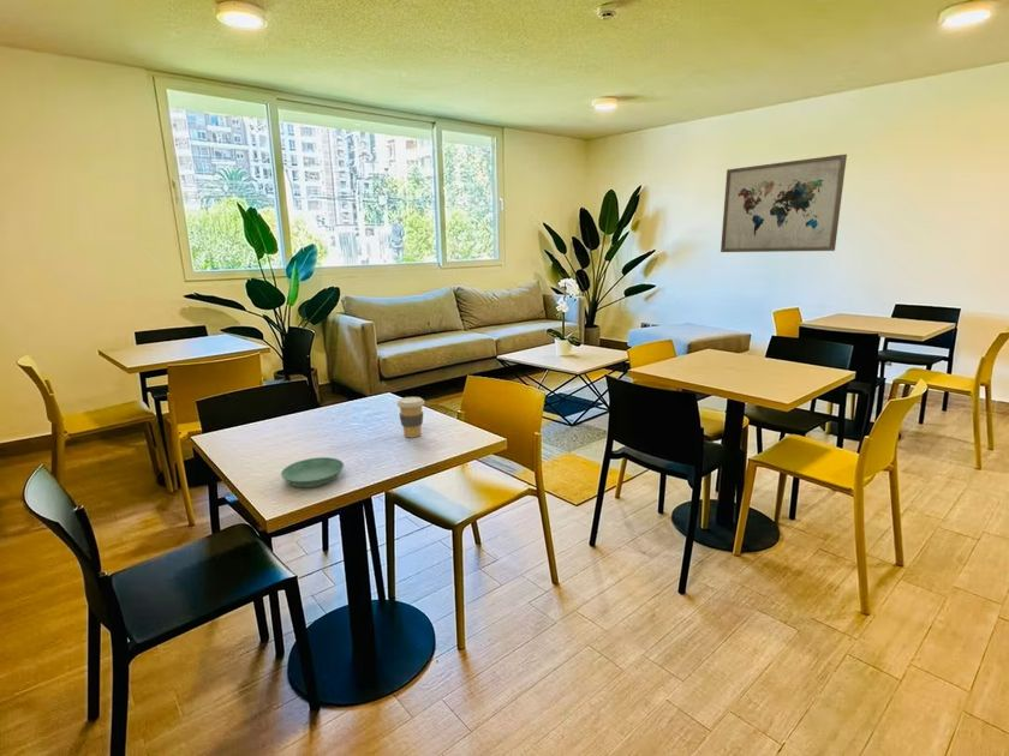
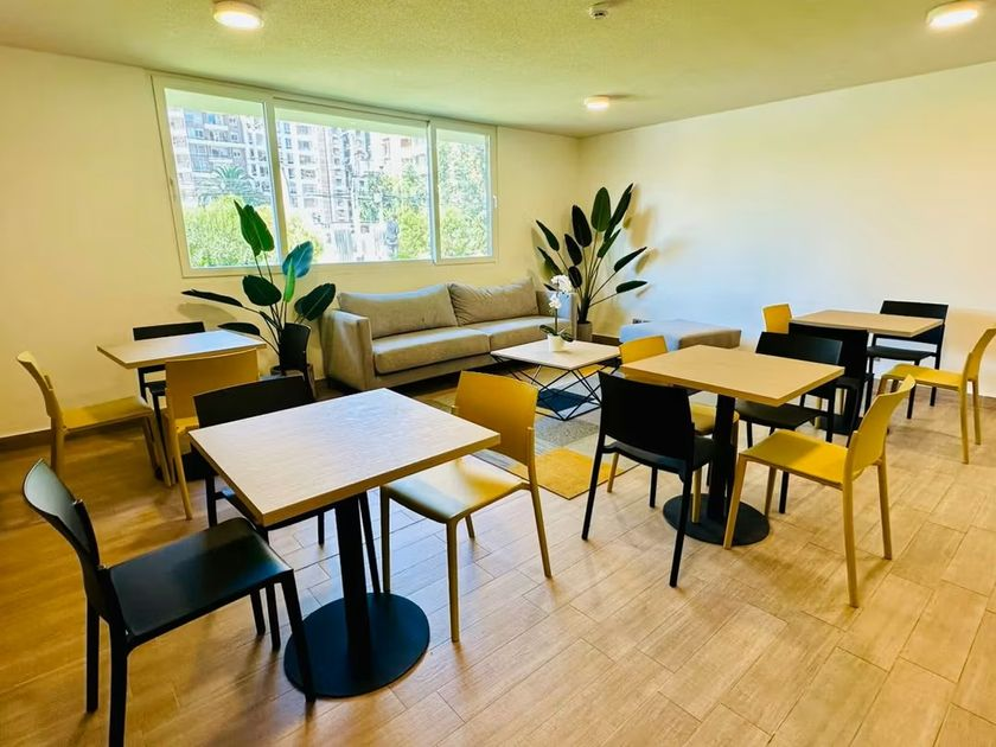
- wall art (777, 208)
- saucer (312, 473)
- coffee cup (411, 416)
